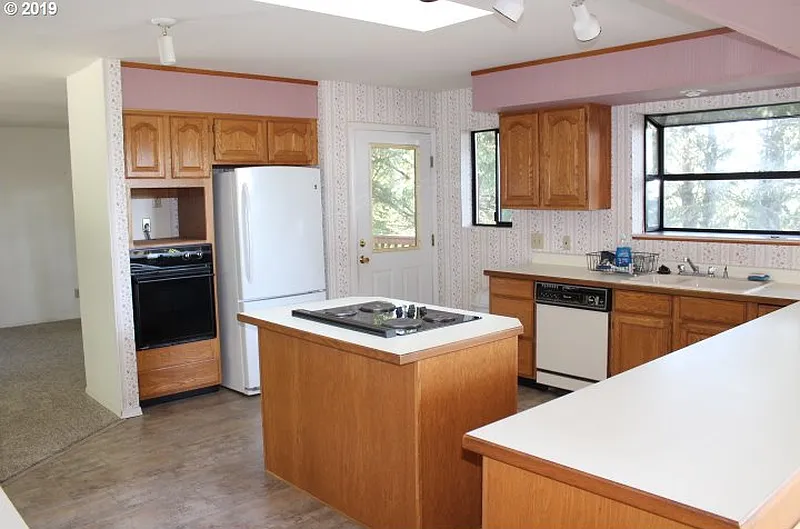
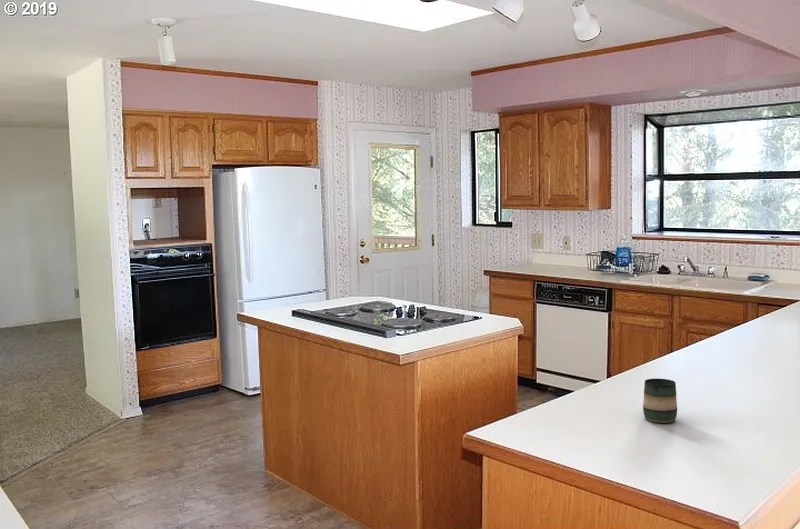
+ mug (661, 398)
